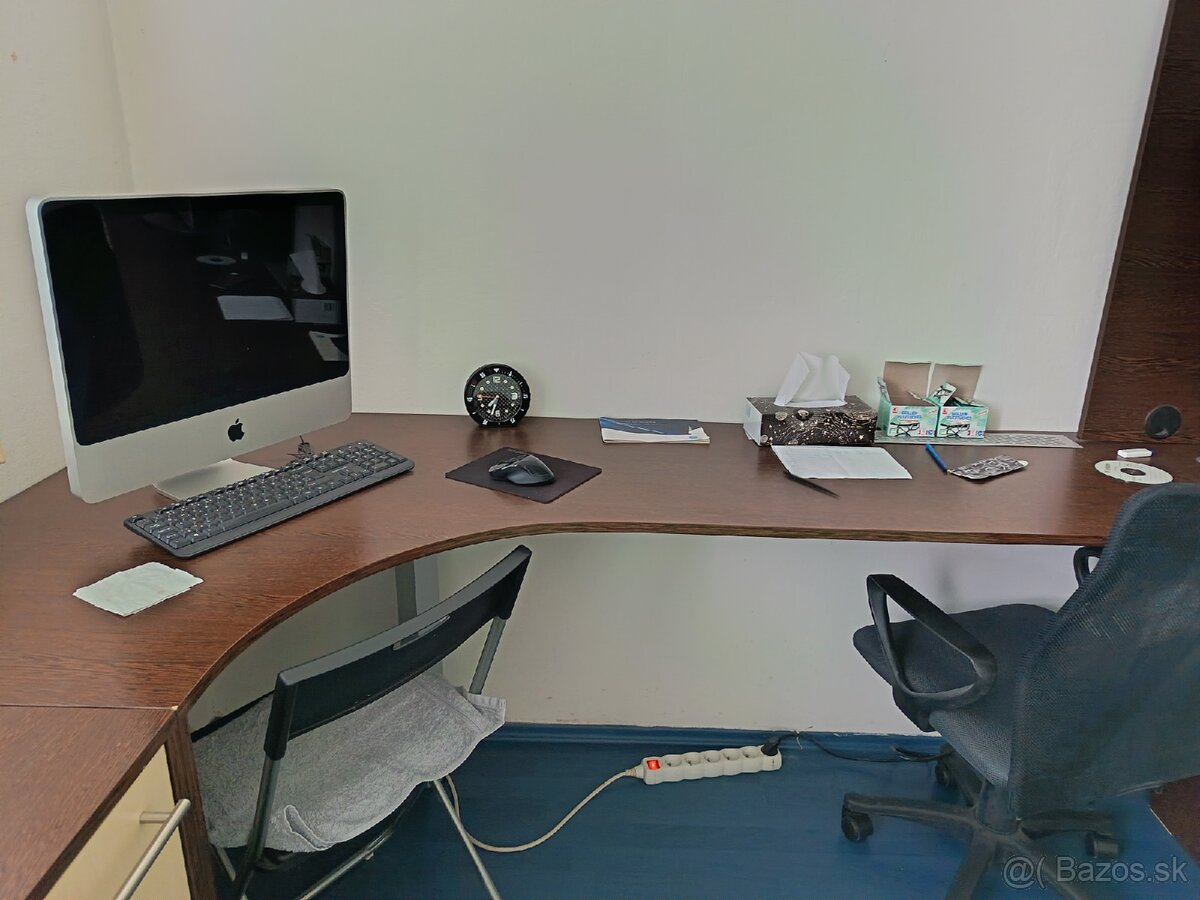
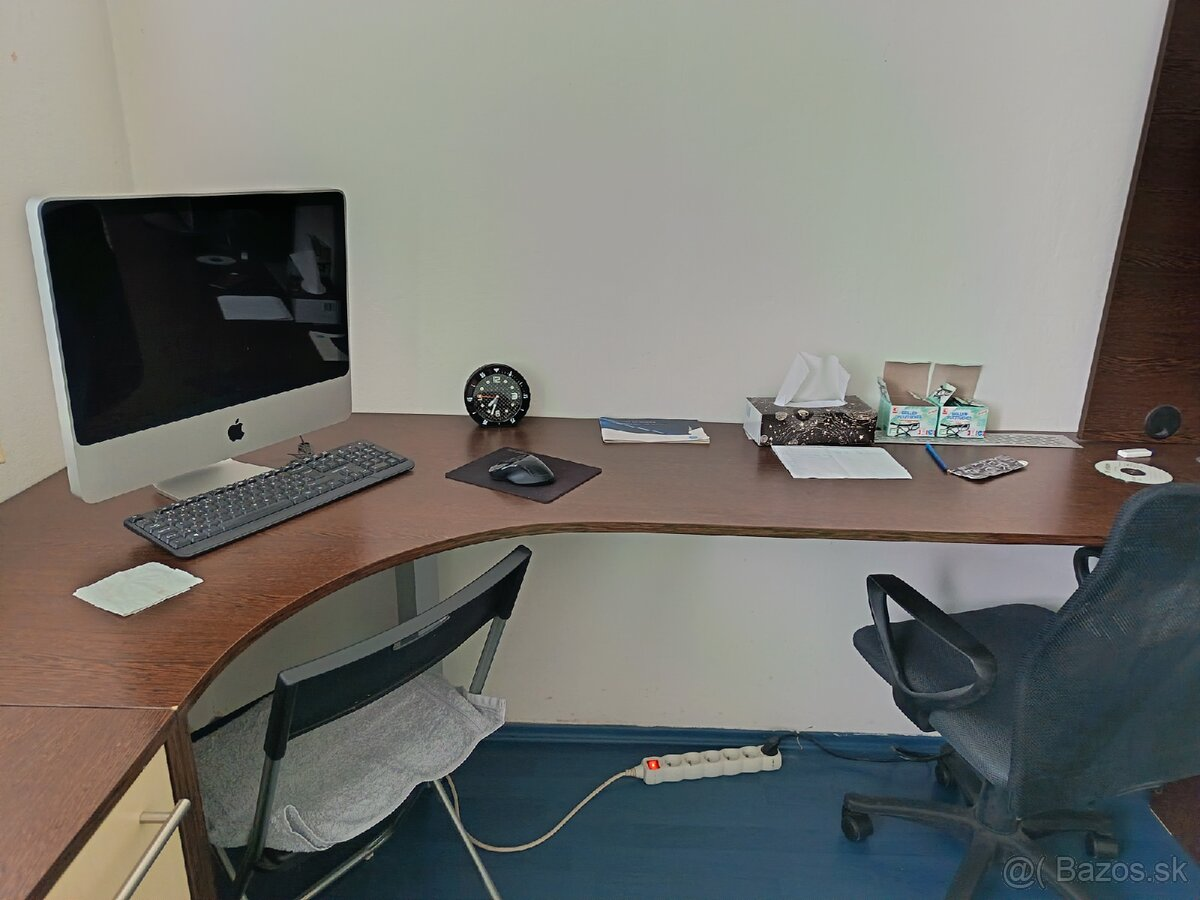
- pen (810, 483)
